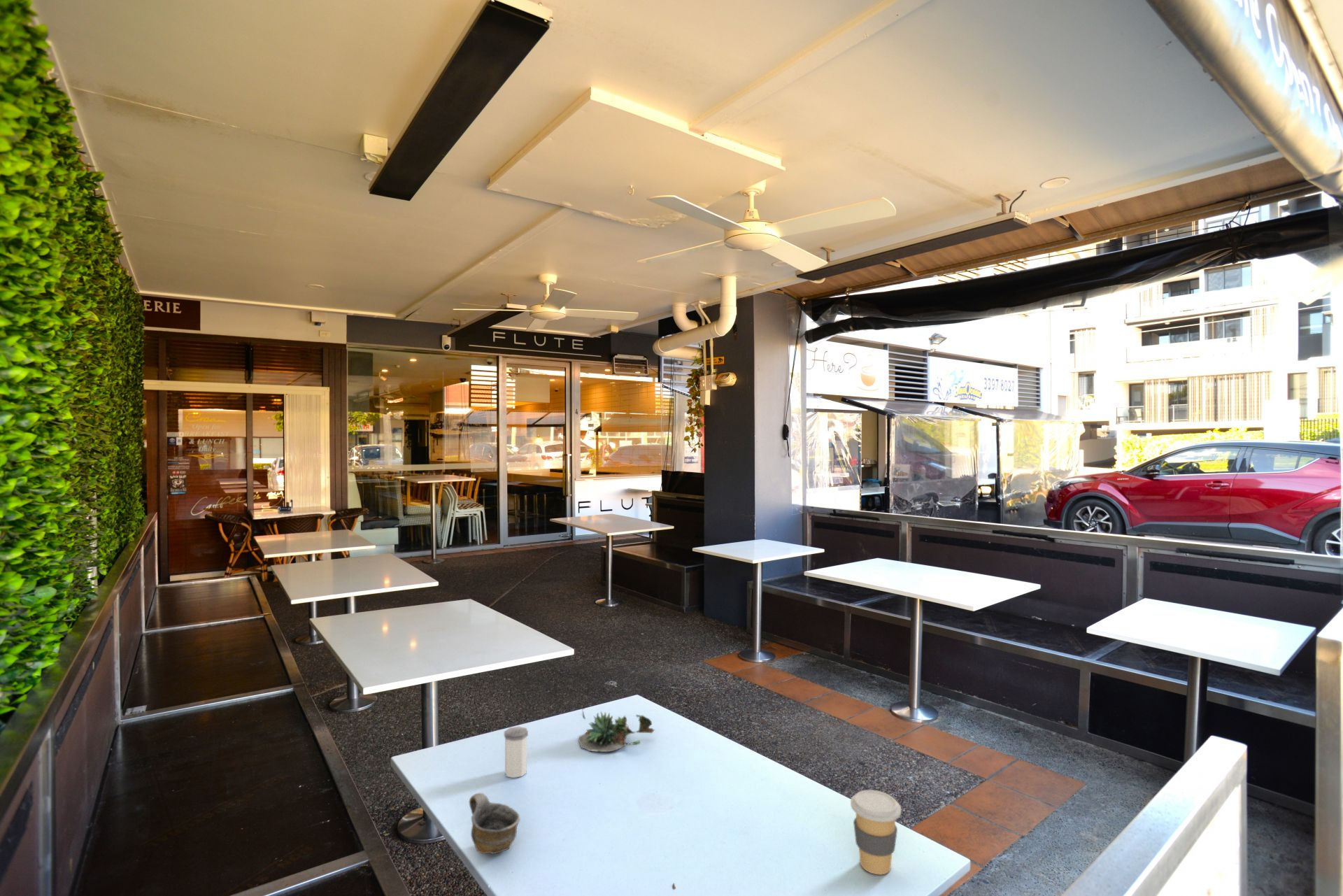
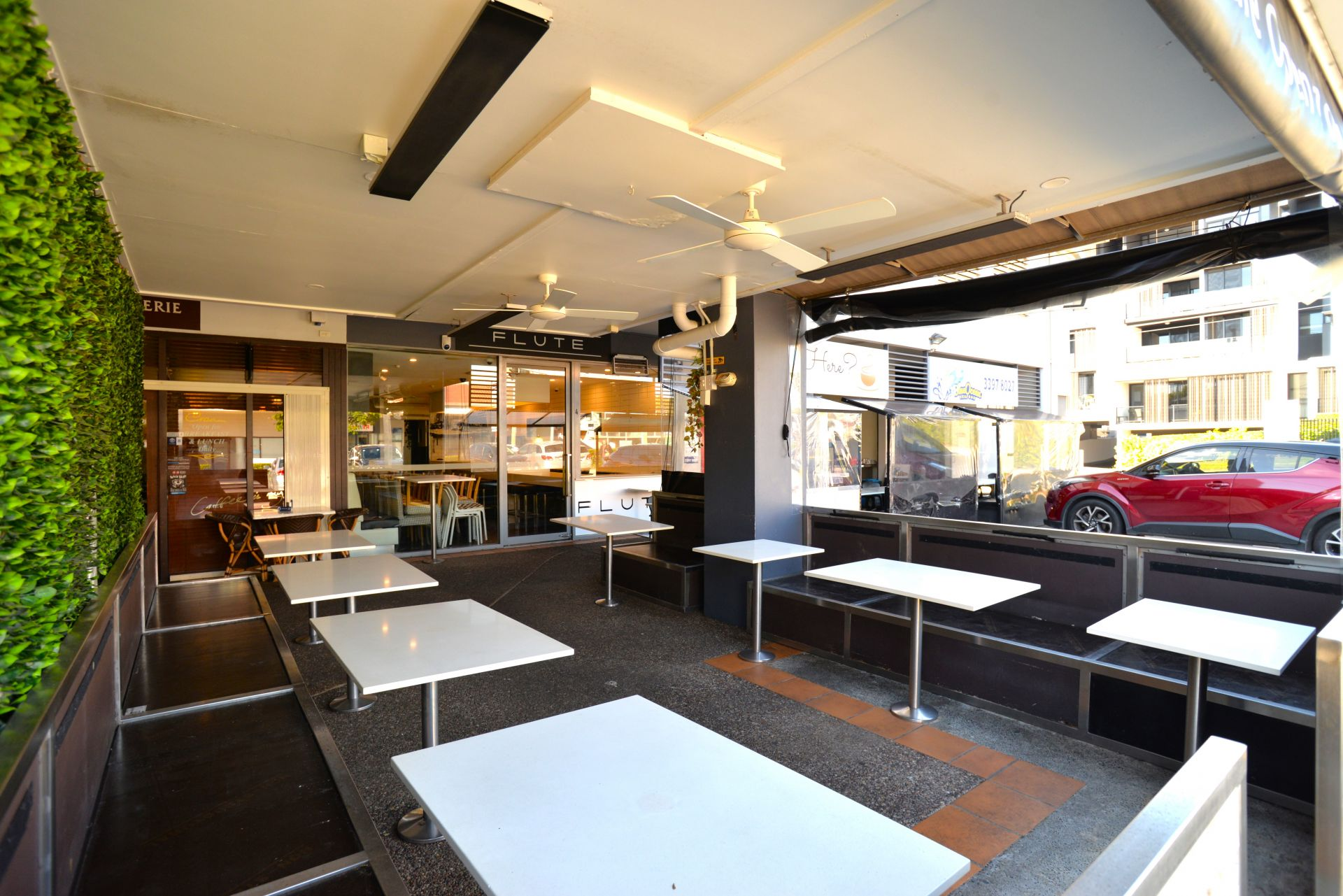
- salt shaker (516, 752)
- coffee cup (875, 832)
- cup (495, 823)
- succulent plant (607, 727)
